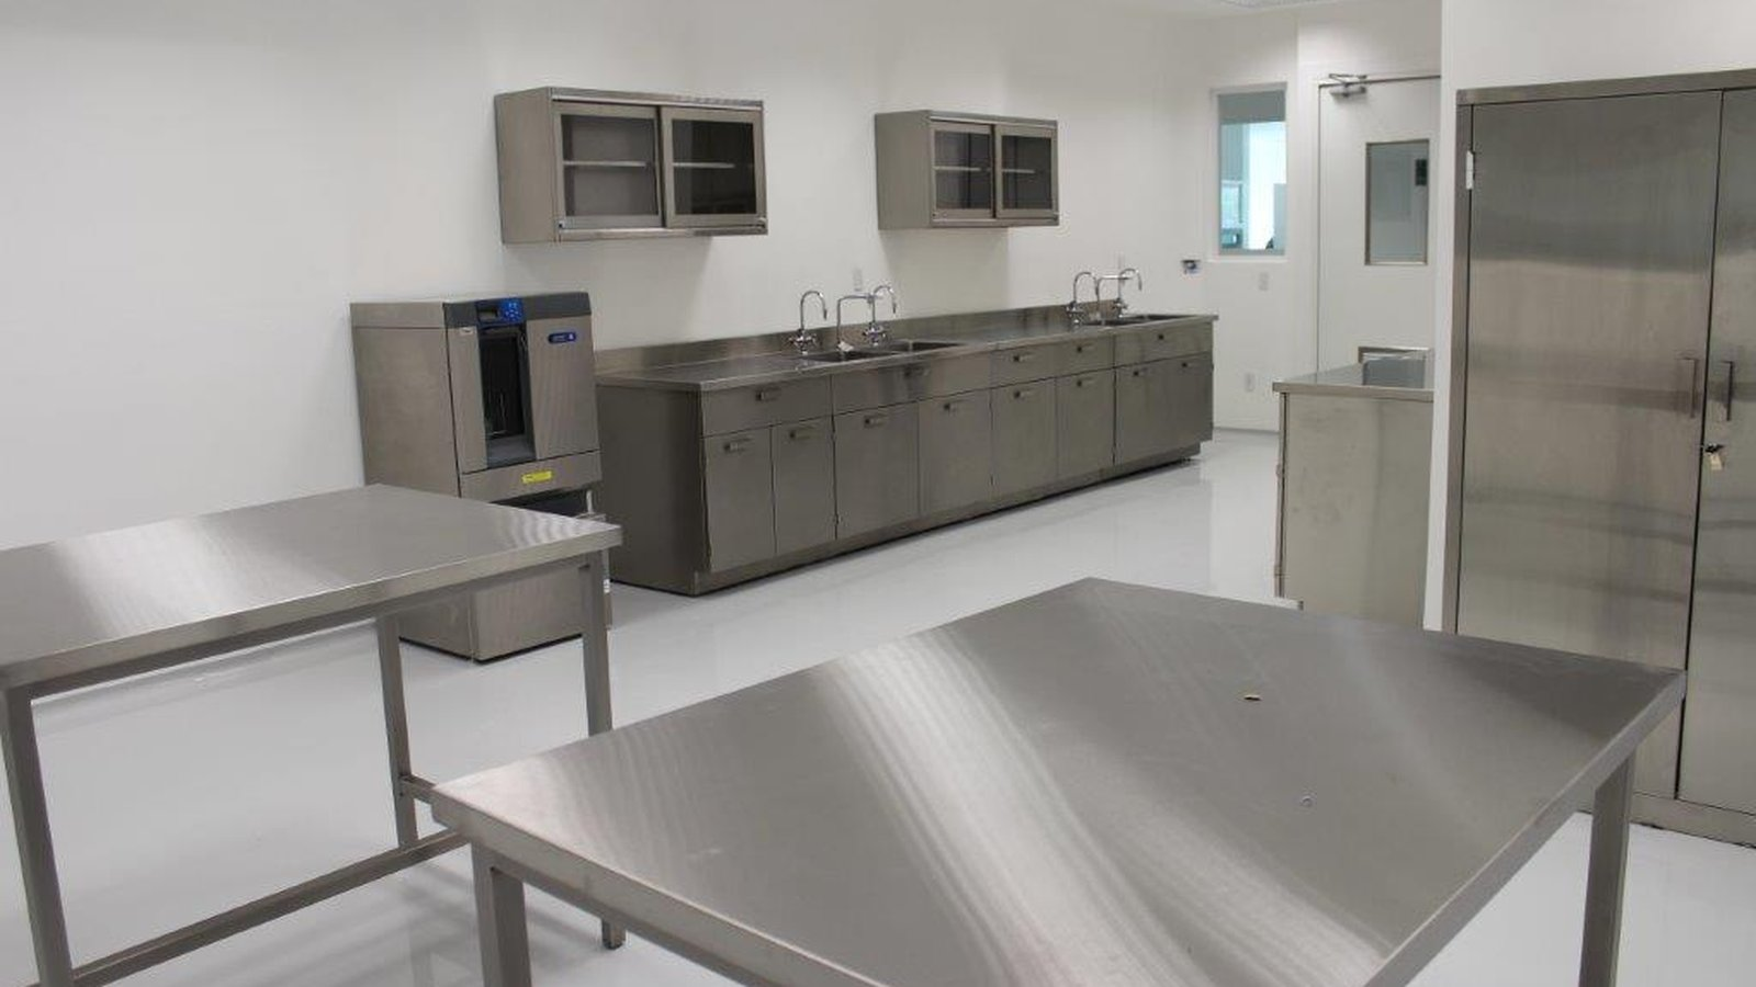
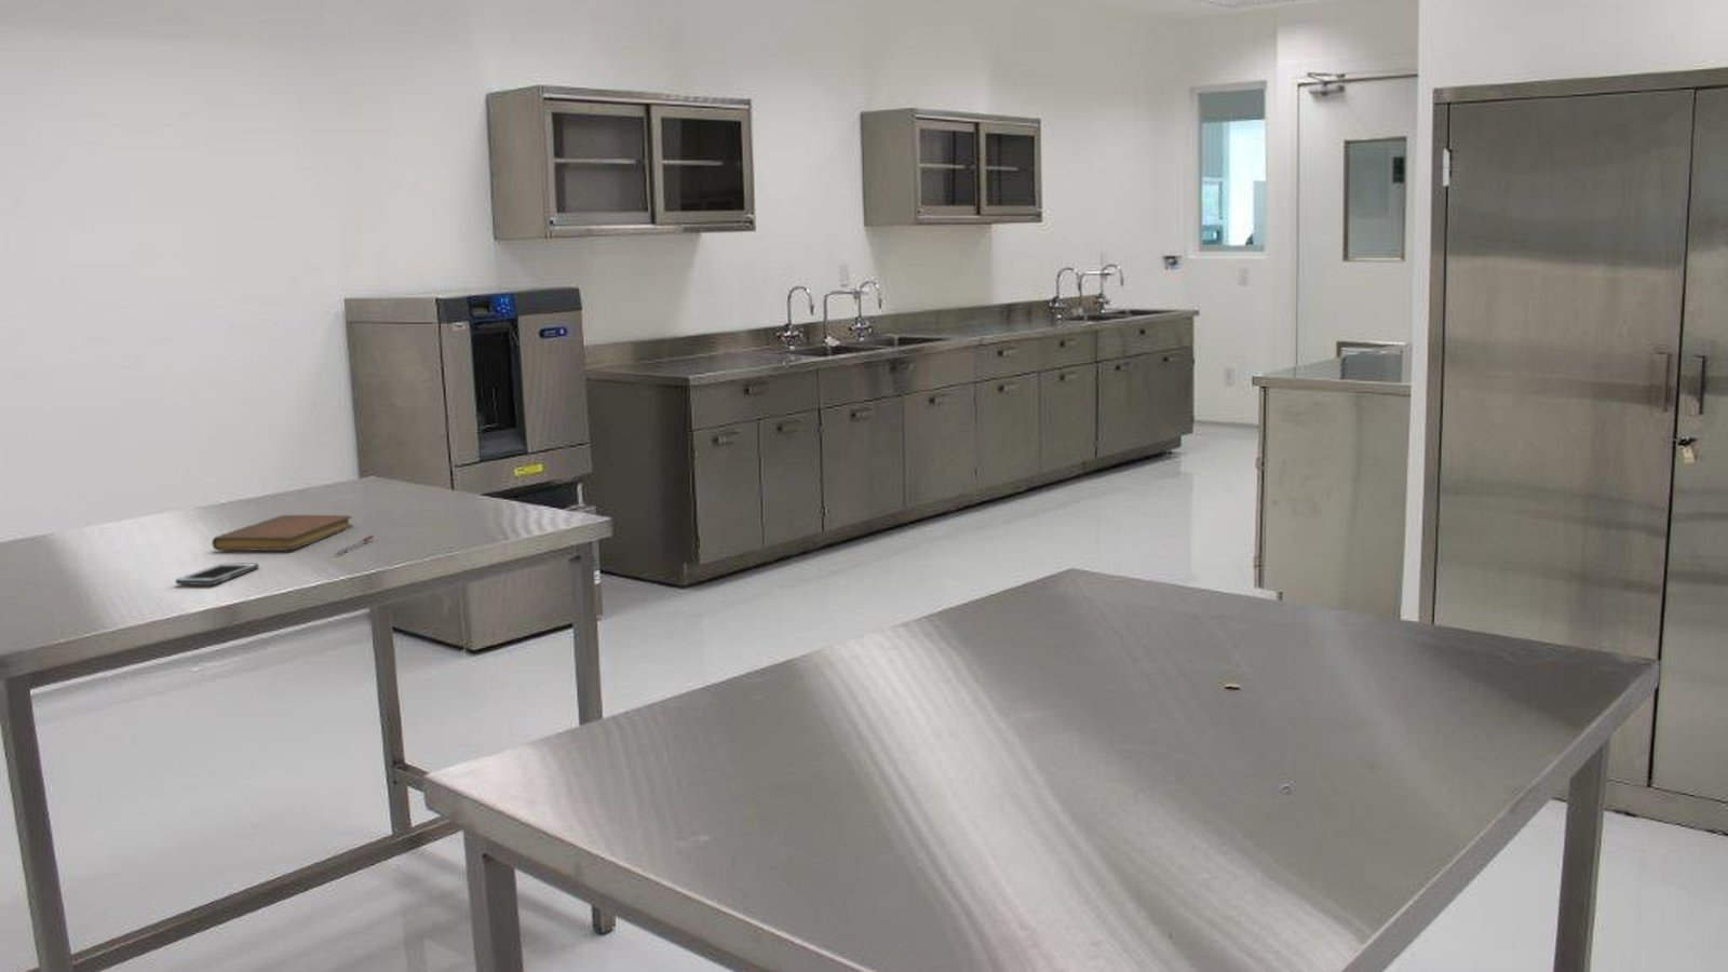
+ cell phone (218, 573)
+ pen (354, 545)
+ notebook (284, 532)
